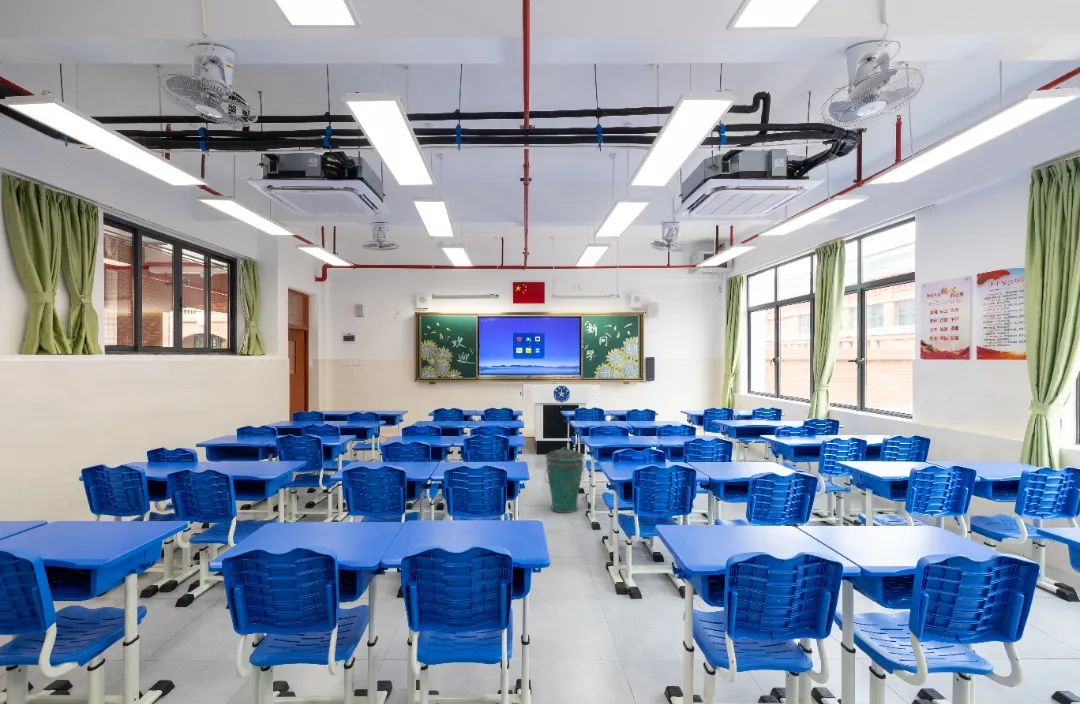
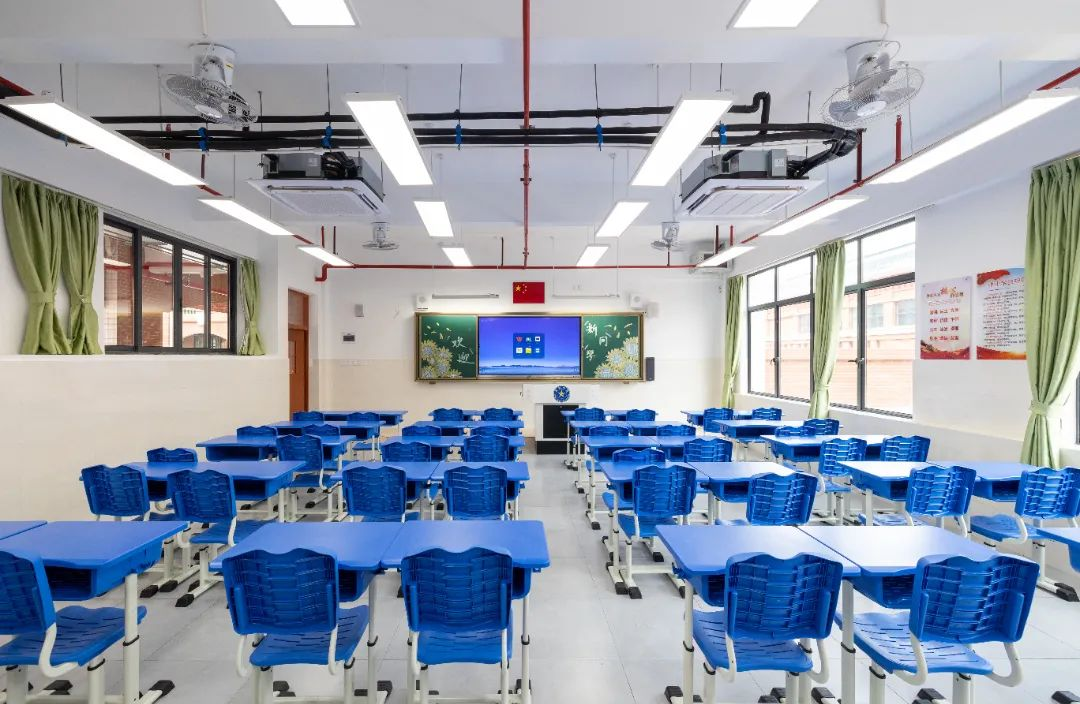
- trash can (564, 478)
